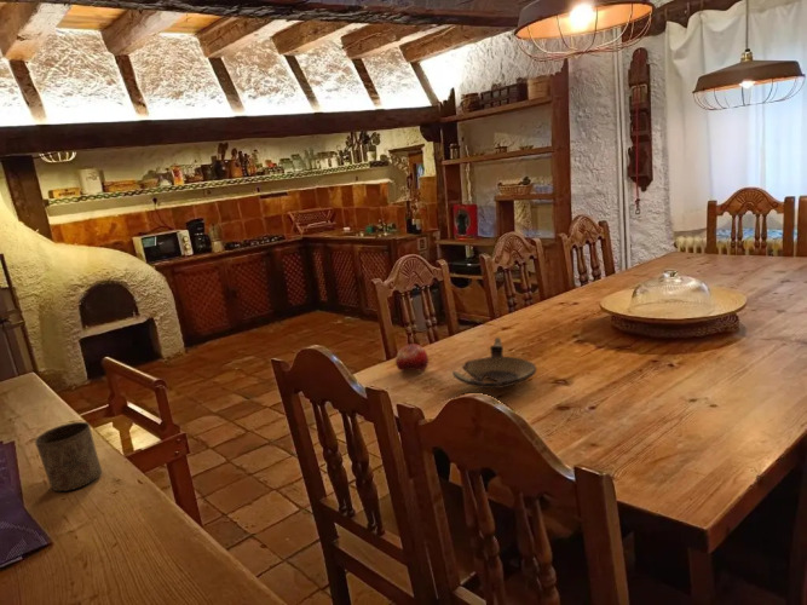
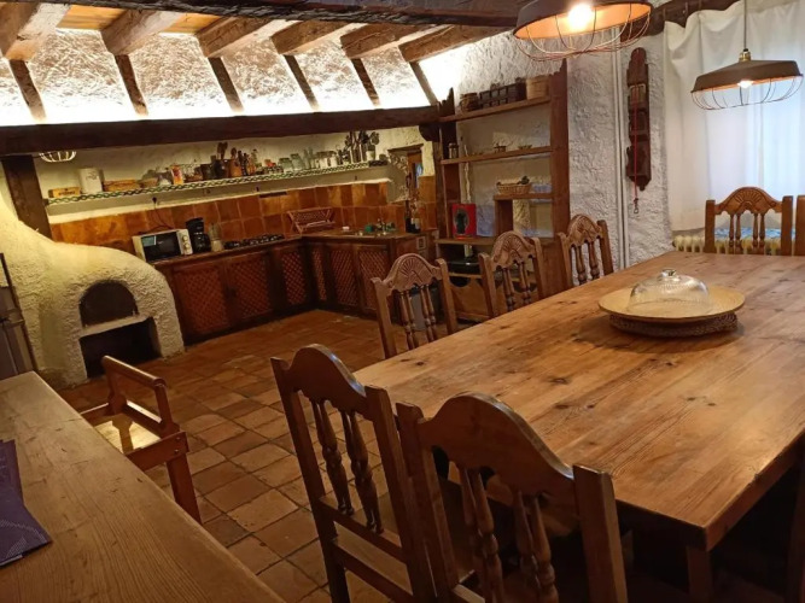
- cup (69, 456)
- fruit (413, 358)
- oil lamp (498, 368)
